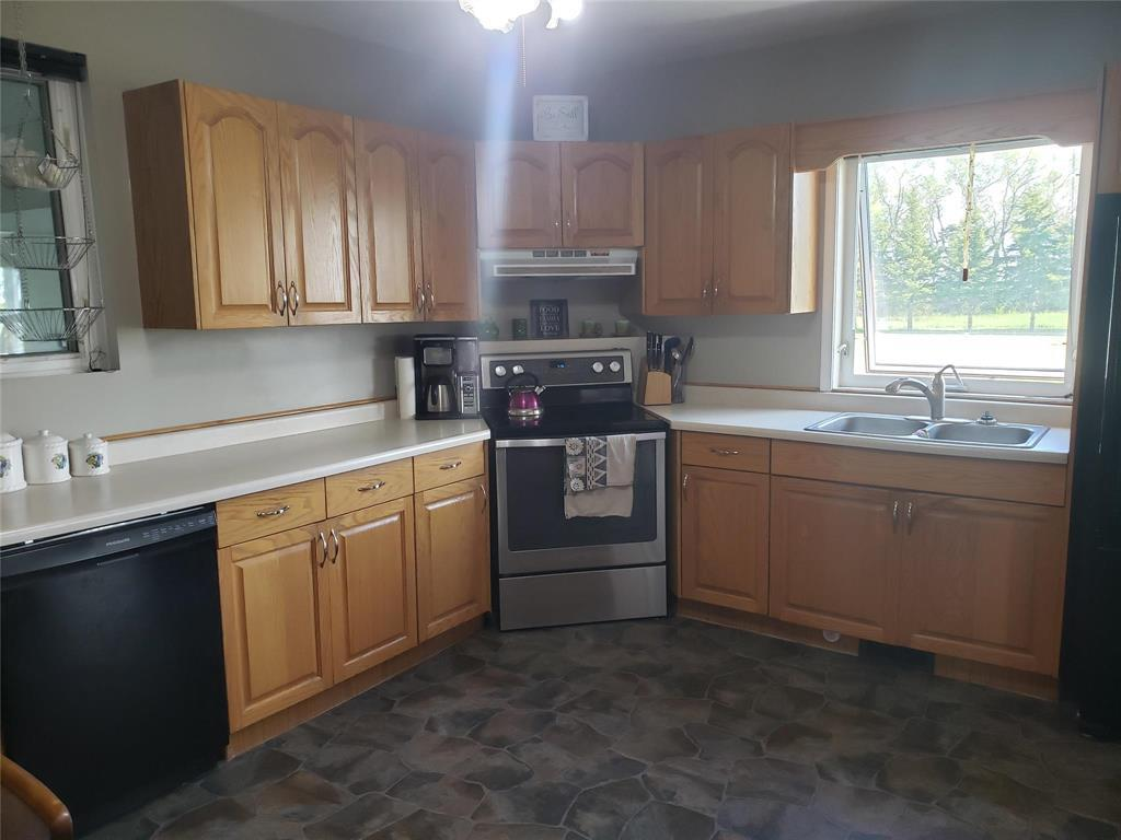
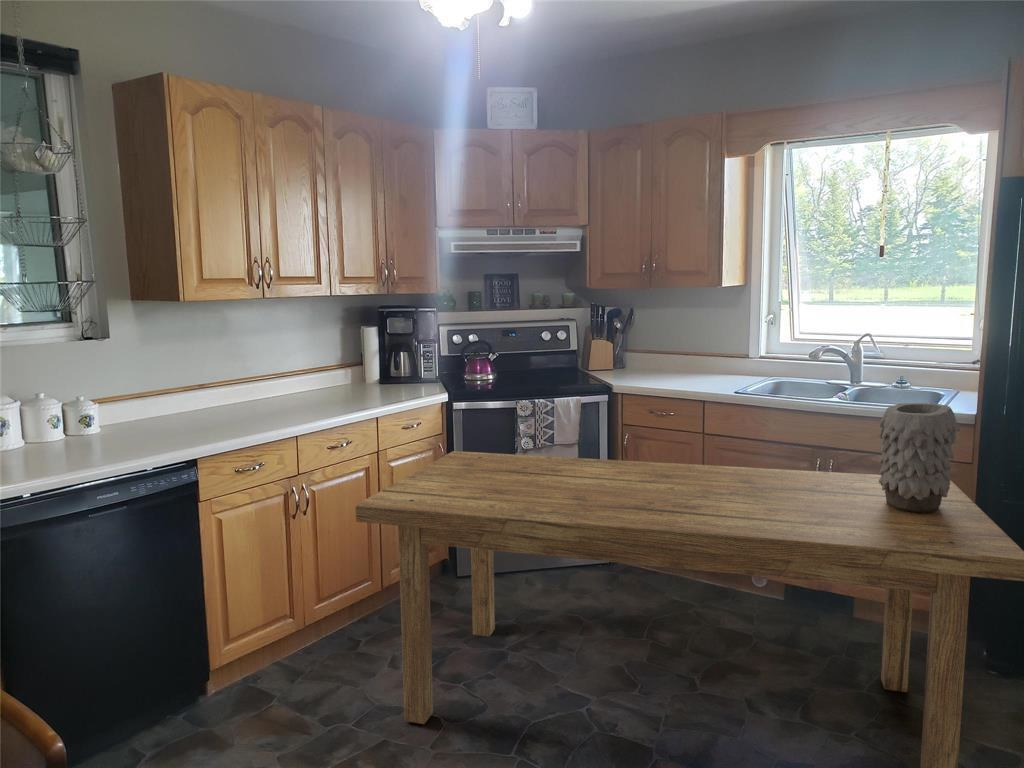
+ vase (917, 454)
+ dining table (670, 567)
